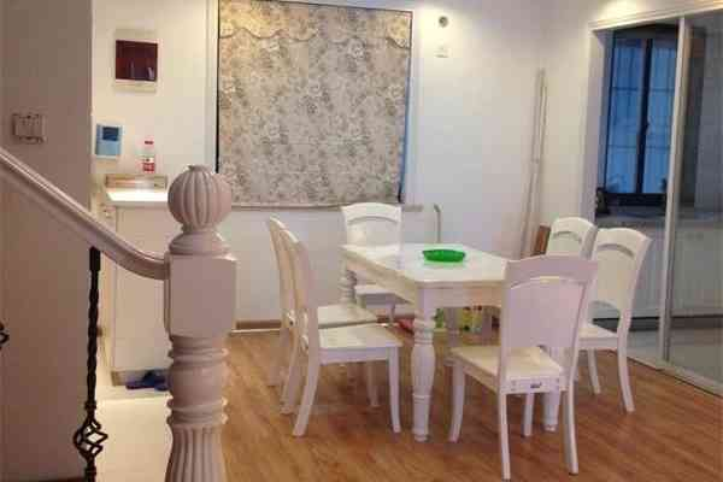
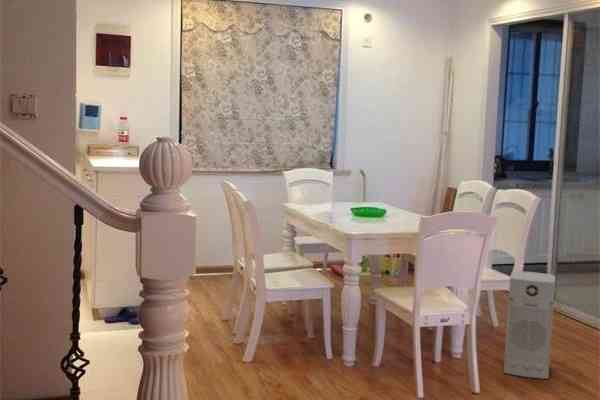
+ air purifier (529, 322)
